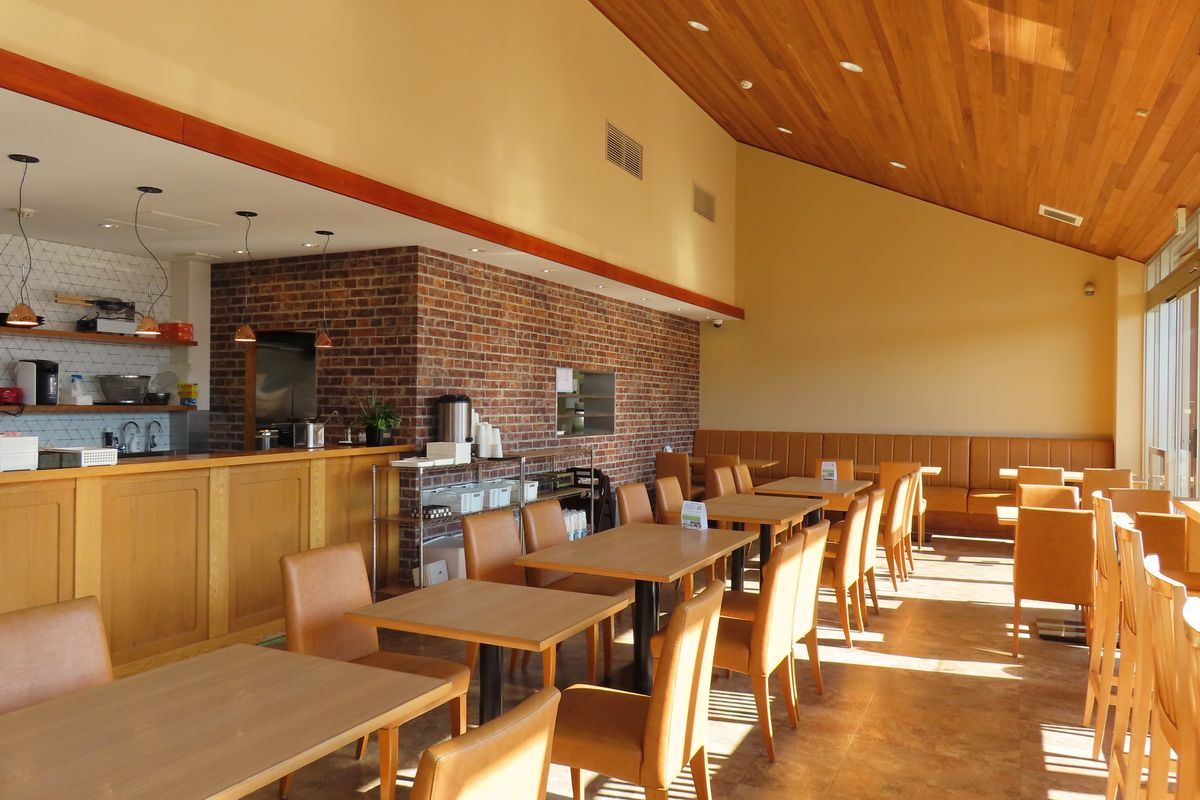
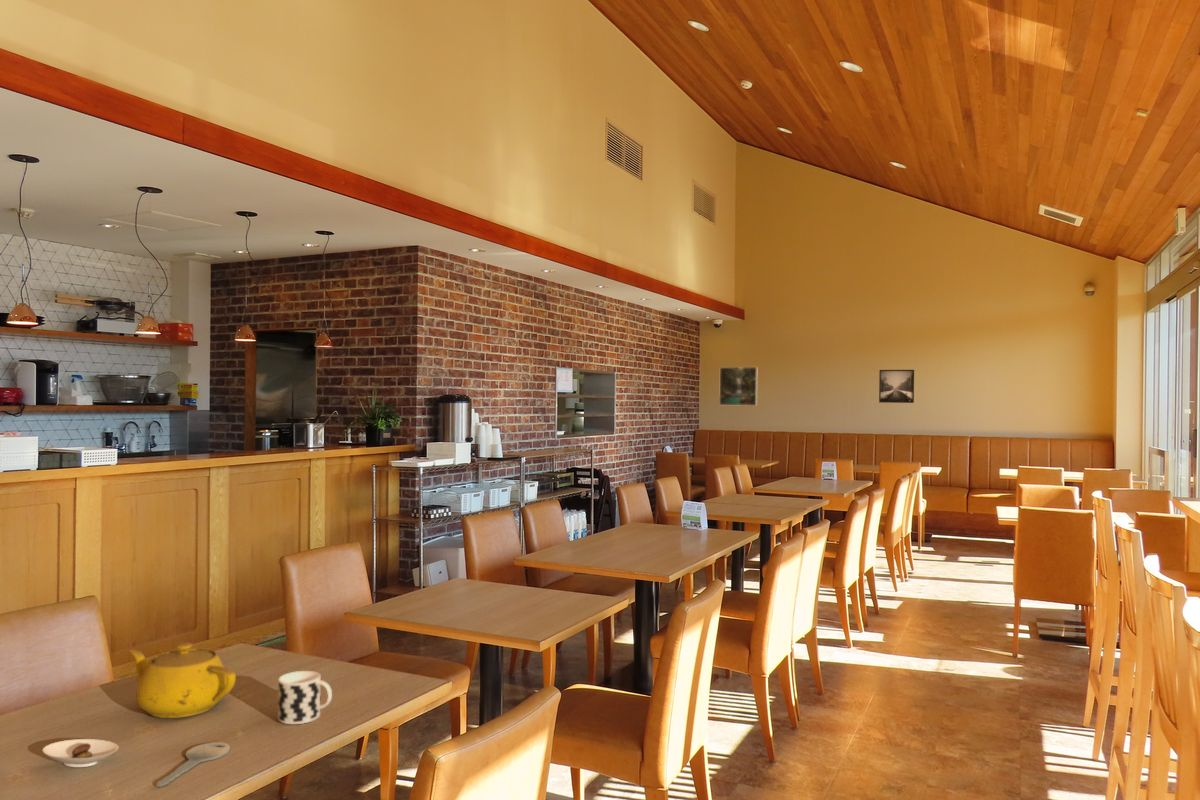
+ cup (305, 697)
+ key (190, 763)
+ saucer (80, 753)
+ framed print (896, 386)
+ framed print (738, 386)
+ teapot (179, 675)
